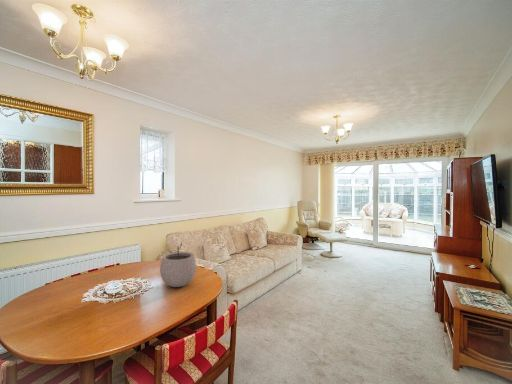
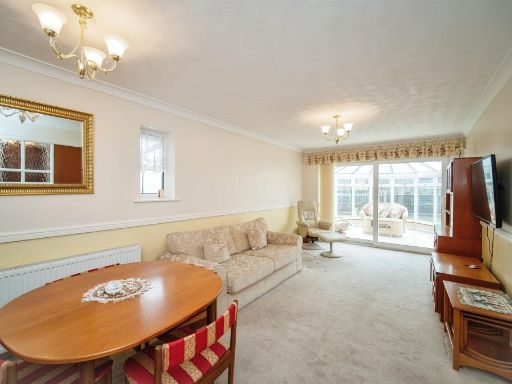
- plant pot (178, 263)
